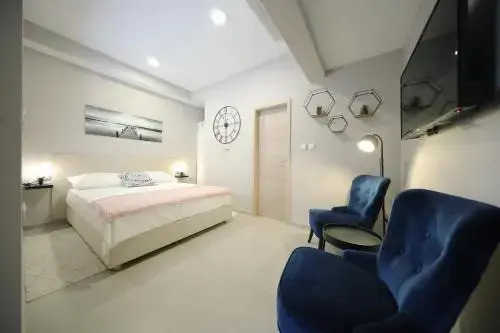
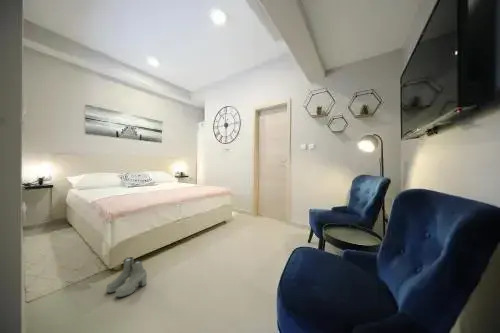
+ boots (127, 274)
